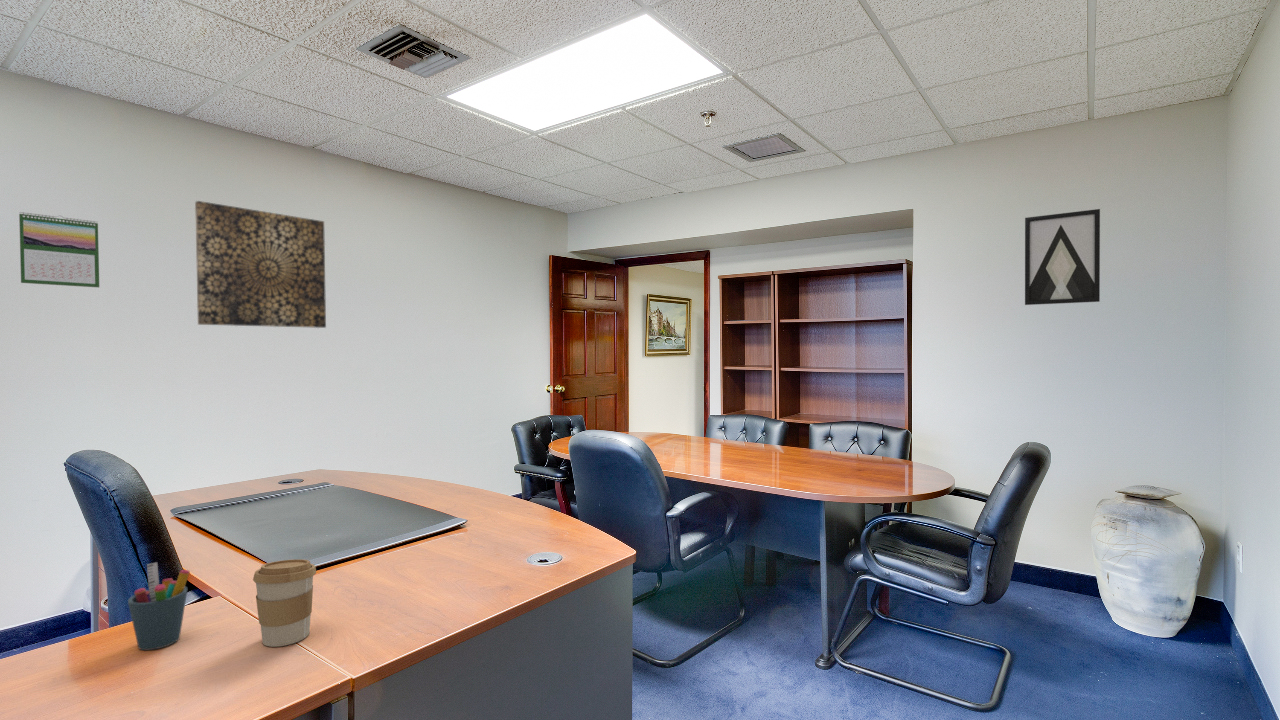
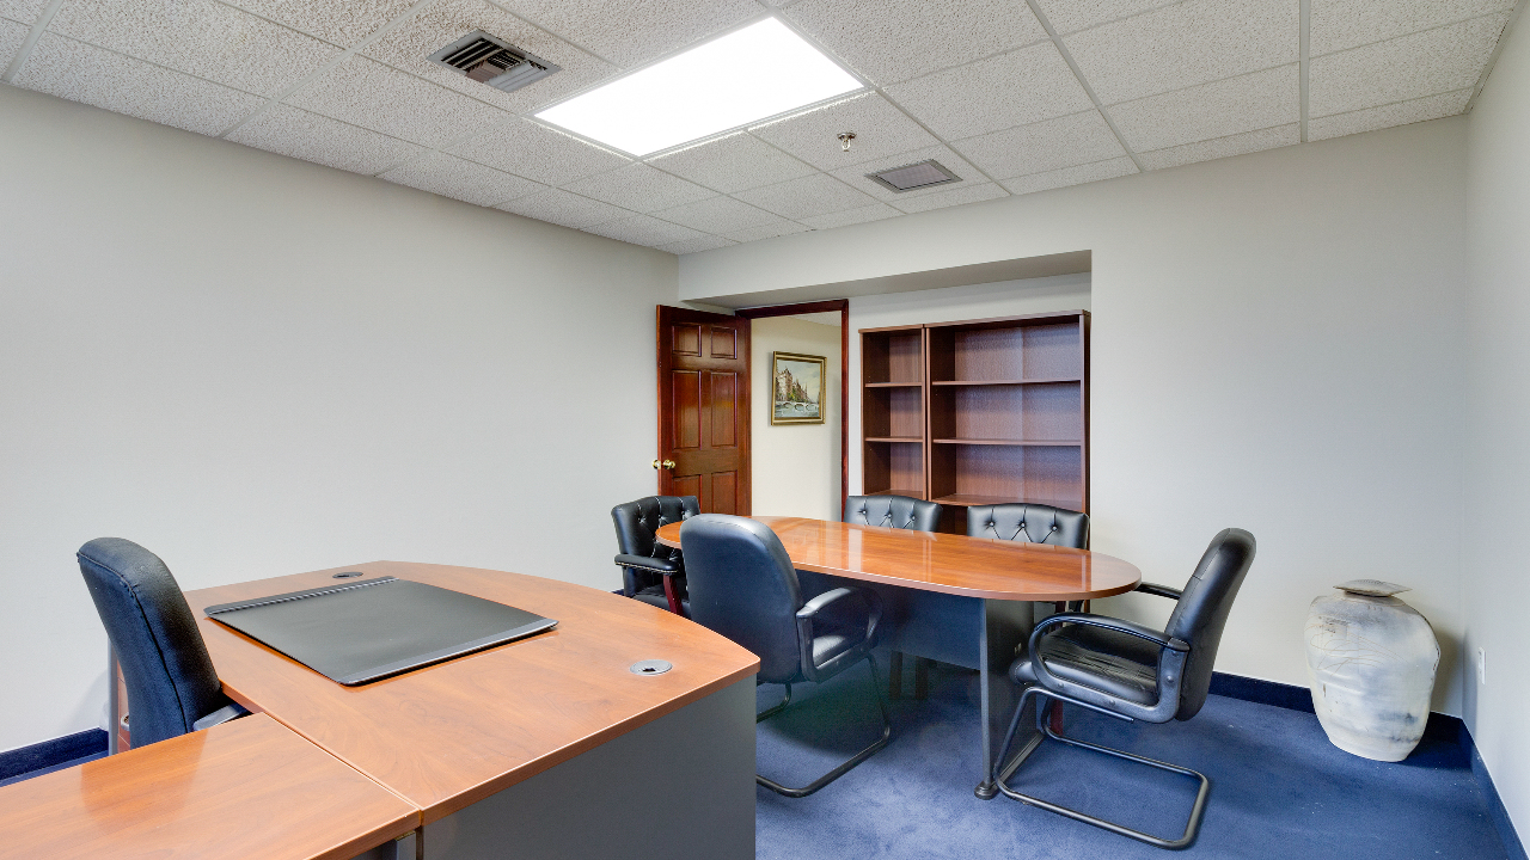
- pen holder (159, 605)
- wall art (265, 269)
- coffee cup (285, 599)
- calendar (60, 250)
- wall art (1061, 258)
